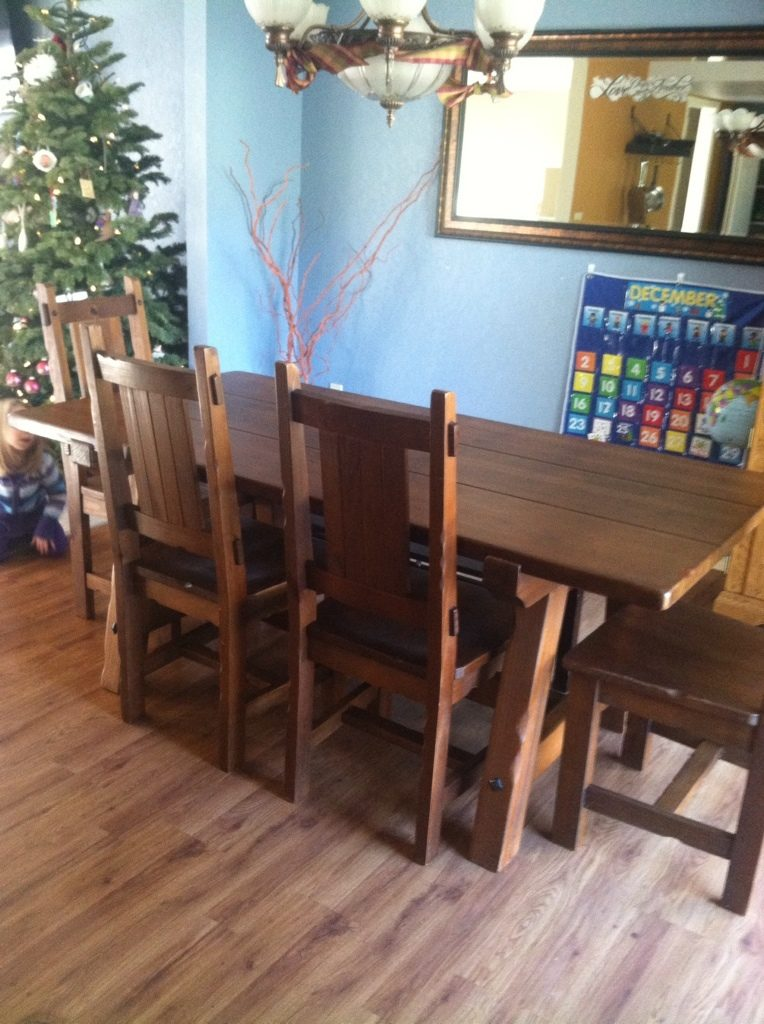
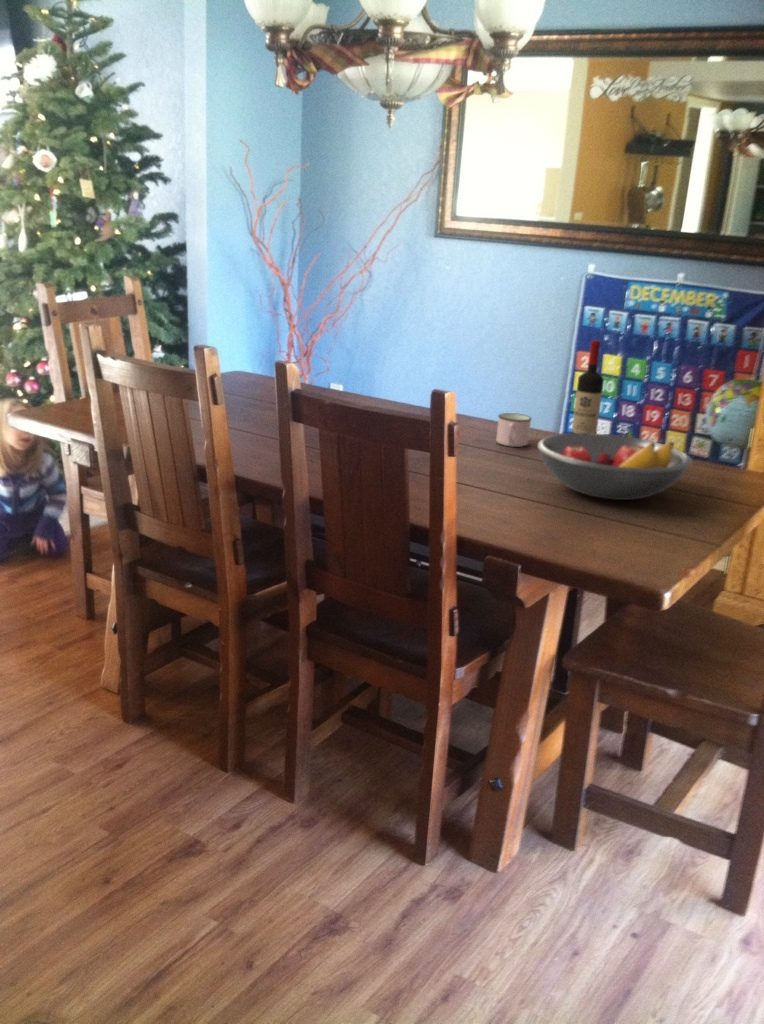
+ mug (512, 430)
+ fruit bowl (611, 465)
+ wine bottle (588, 397)
